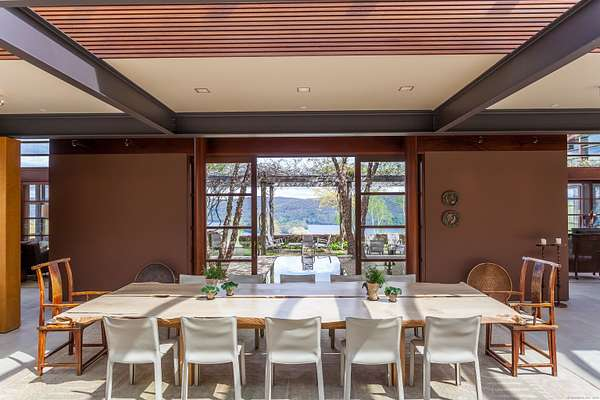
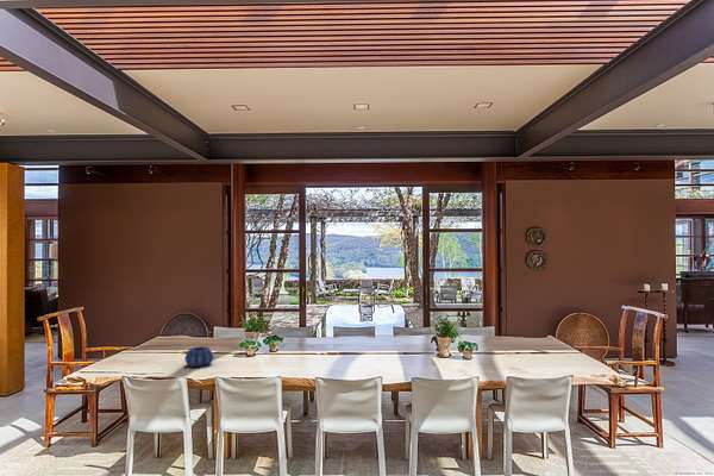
+ decorative bowl (199, 356)
